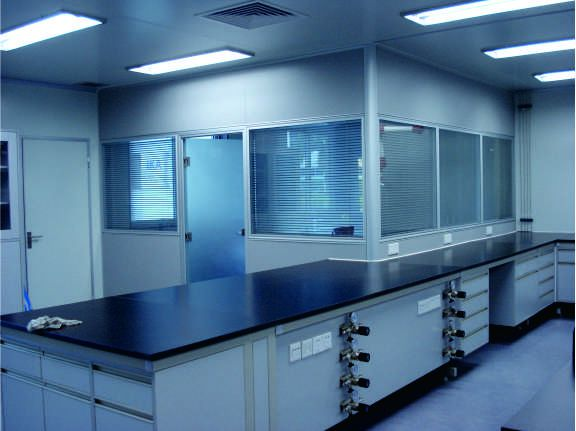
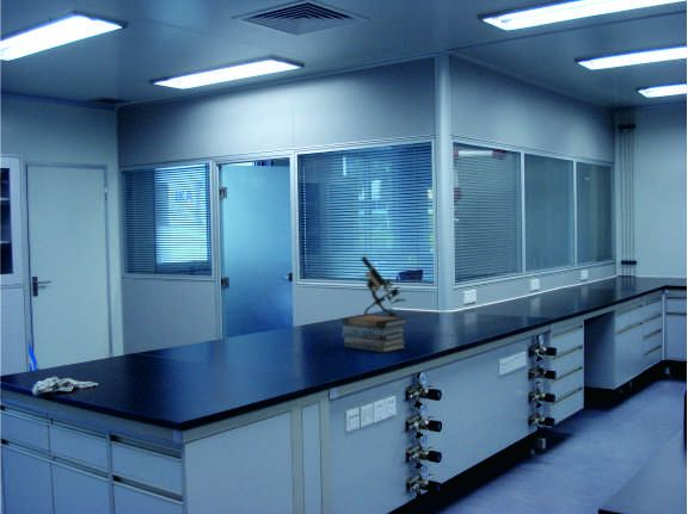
+ microscope (382, 285)
+ book stack (374, 333)
